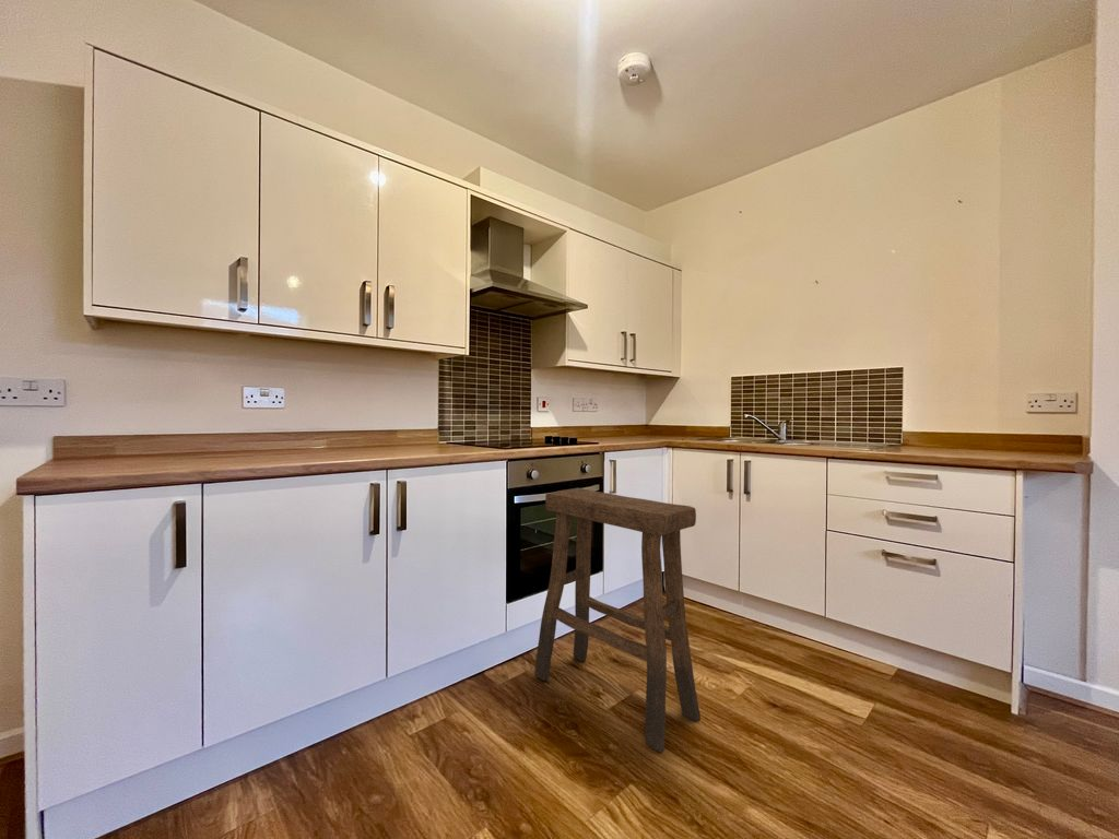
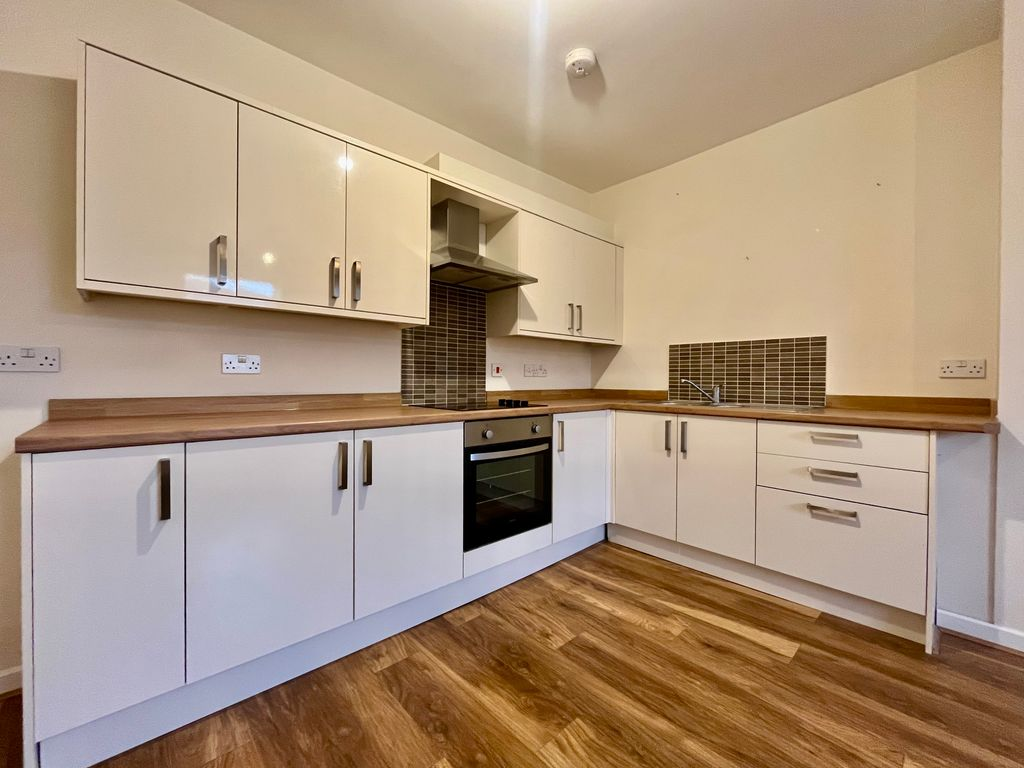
- stool (610, 605)
